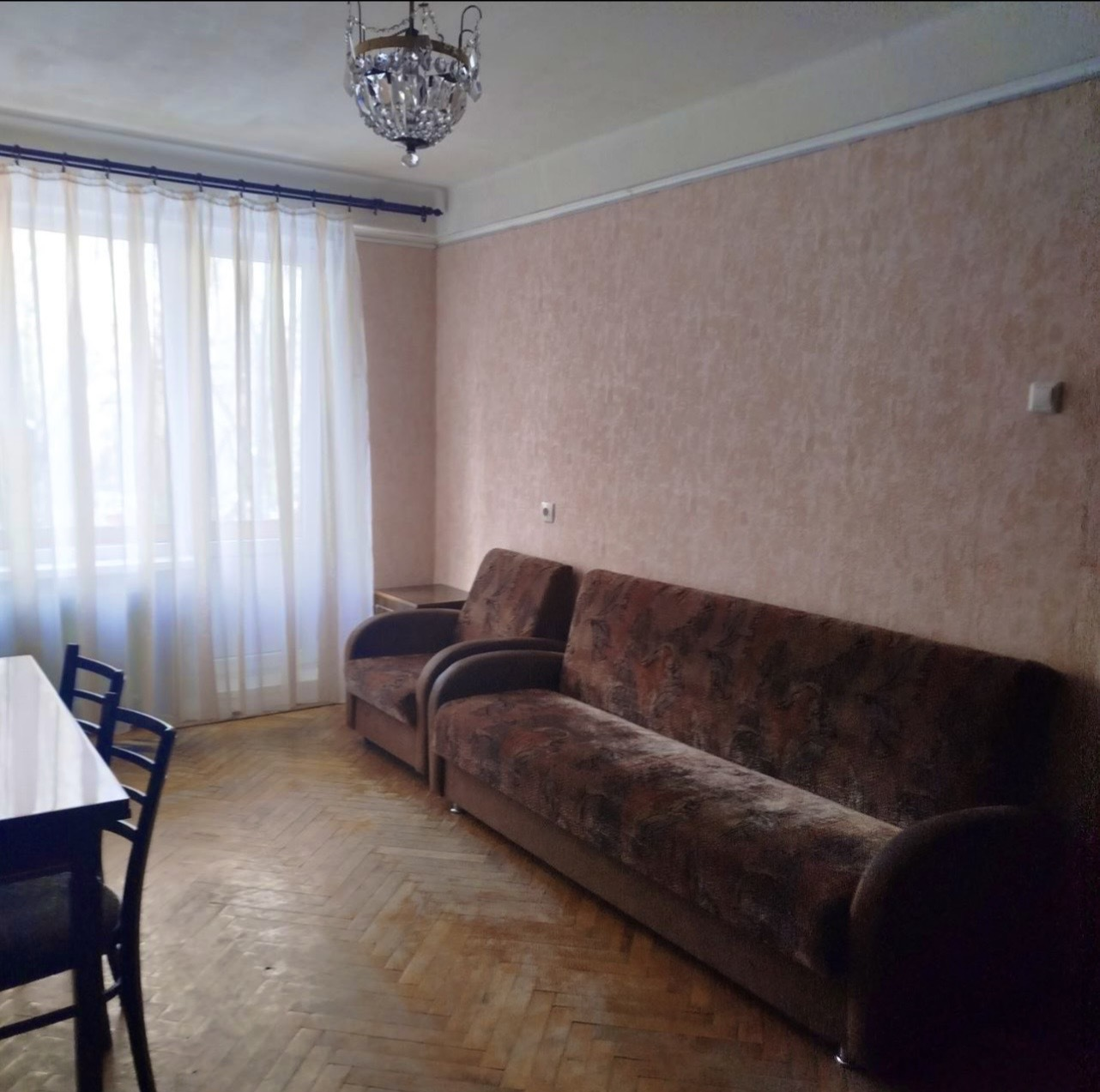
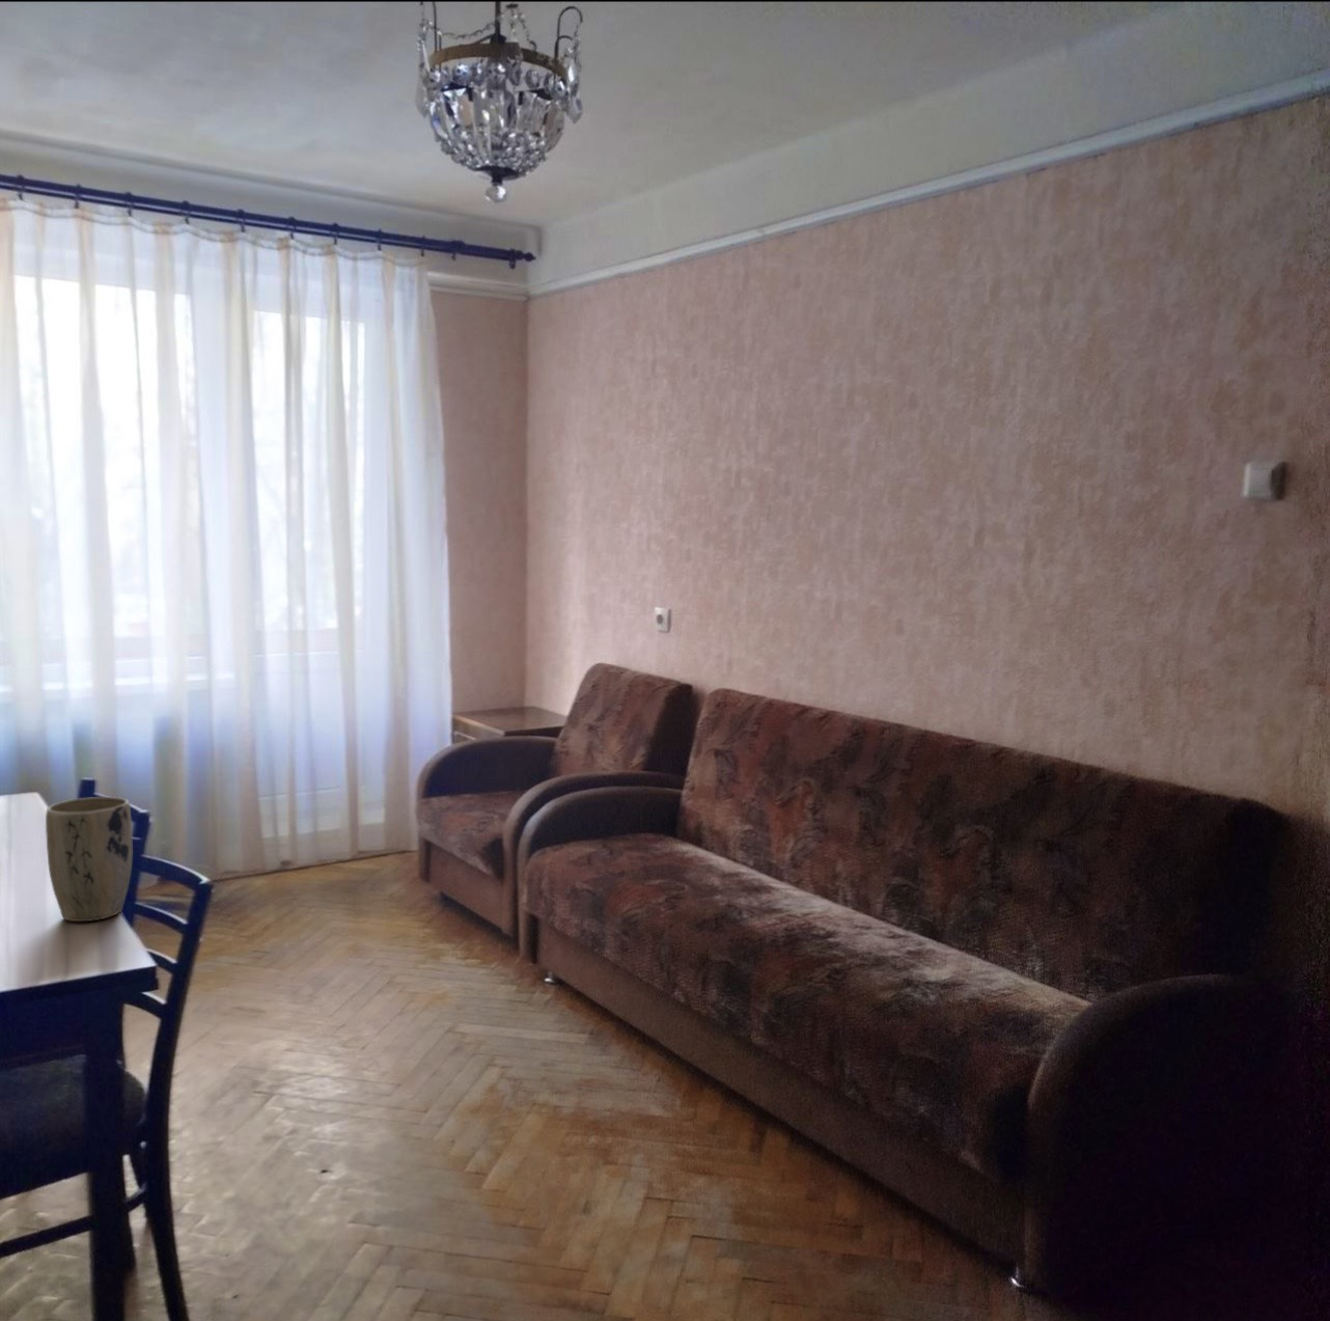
+ plant pot (91, 859)
